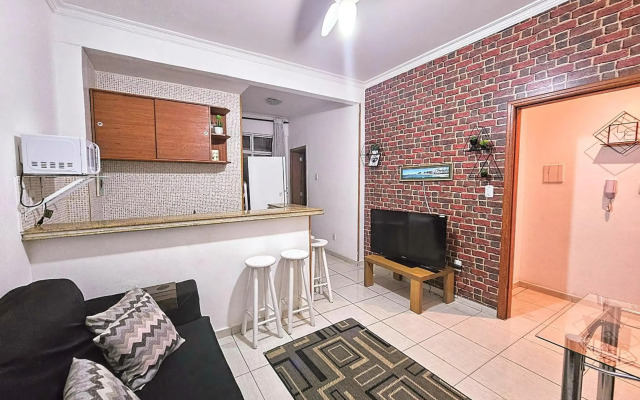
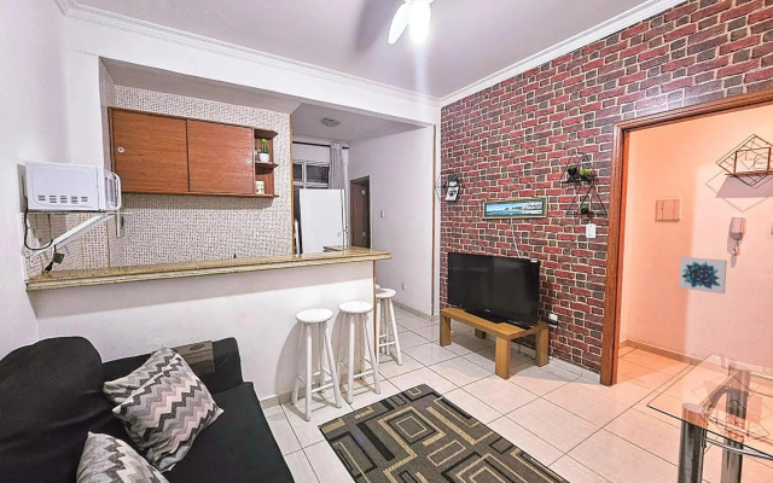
+ wall art (702, 274)
